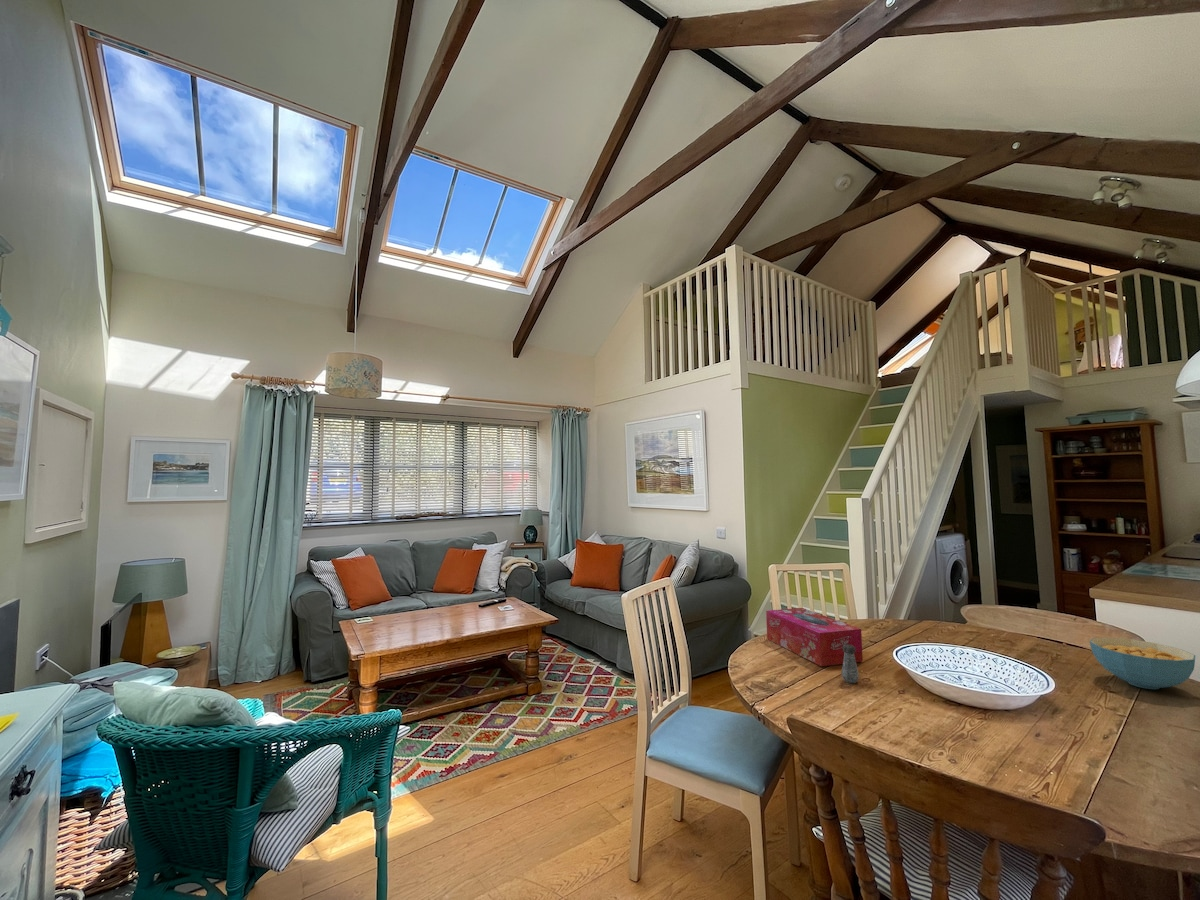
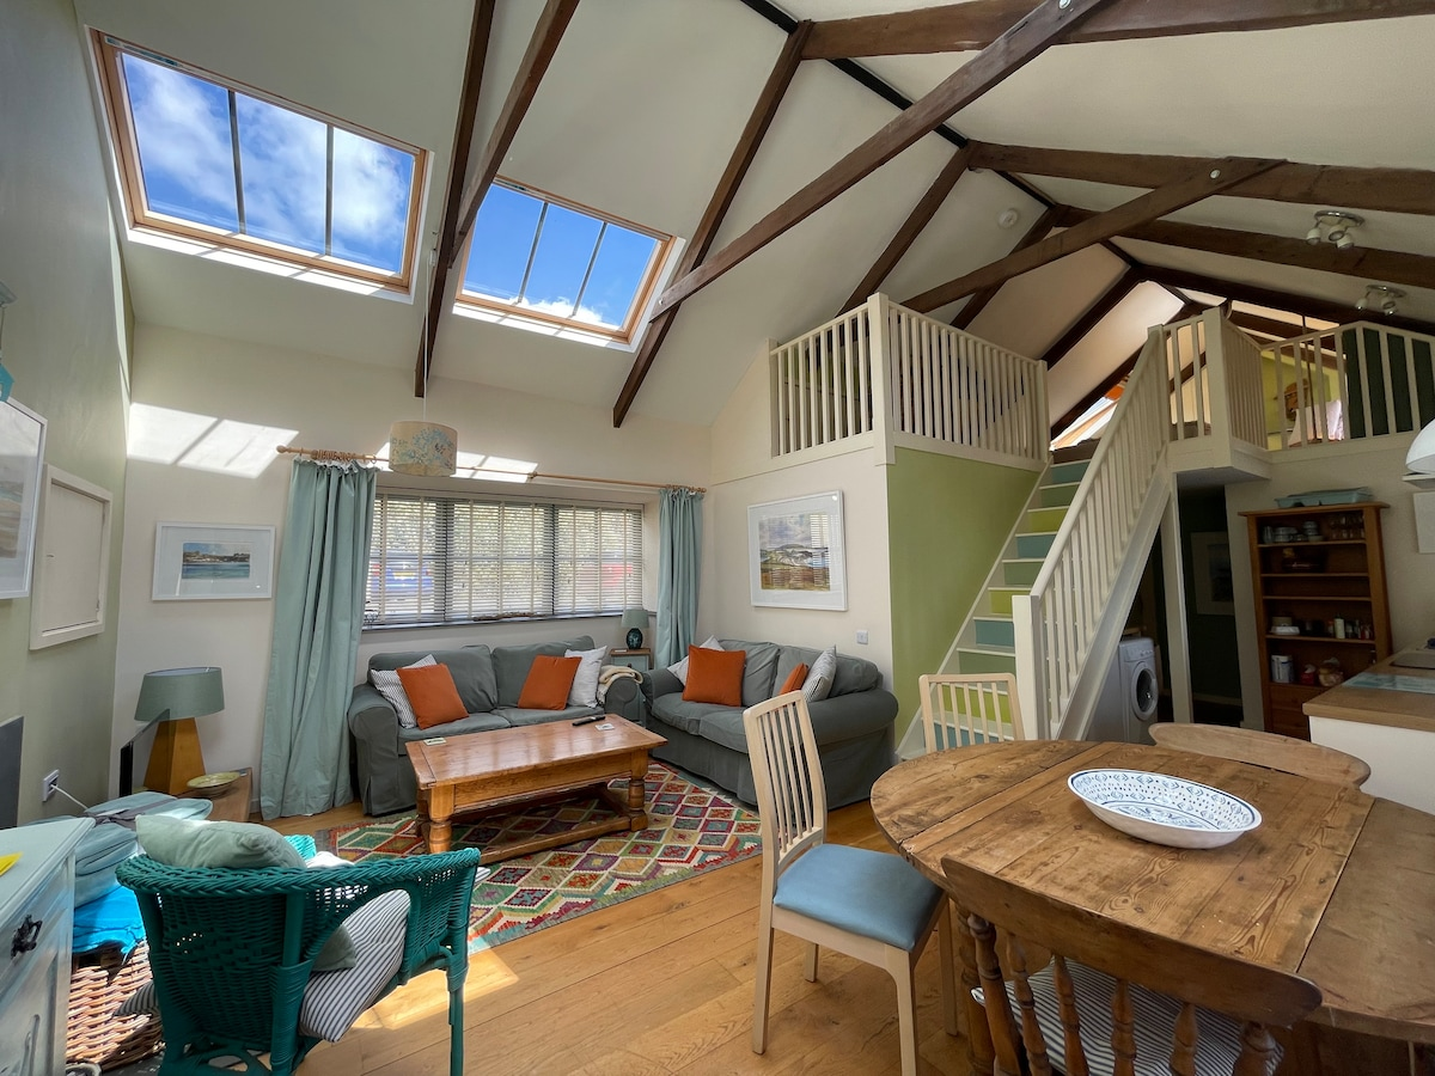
- tissue box (810, 634)
- salt shaker (849, 663)
- cereal bowl (1141, 666)
